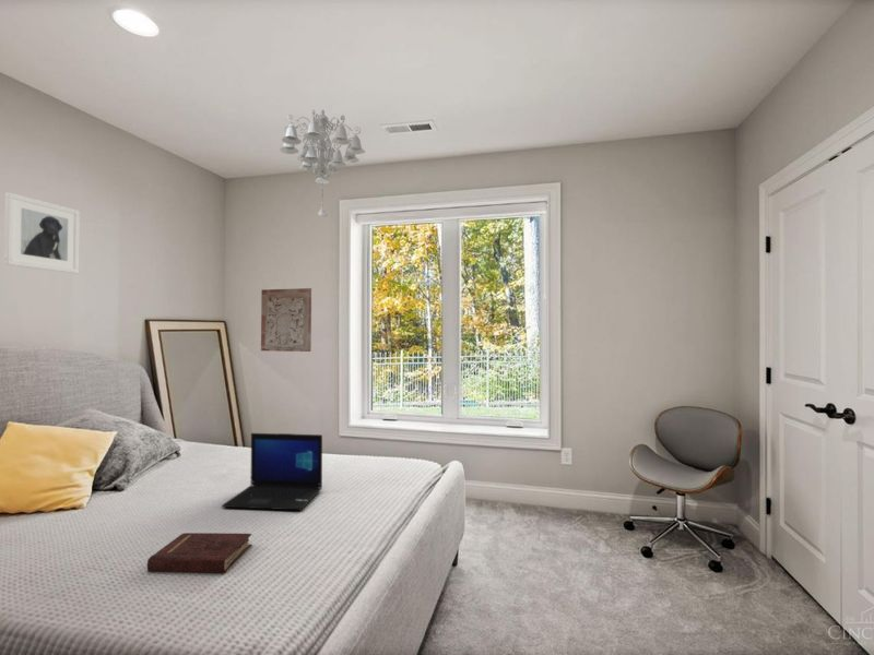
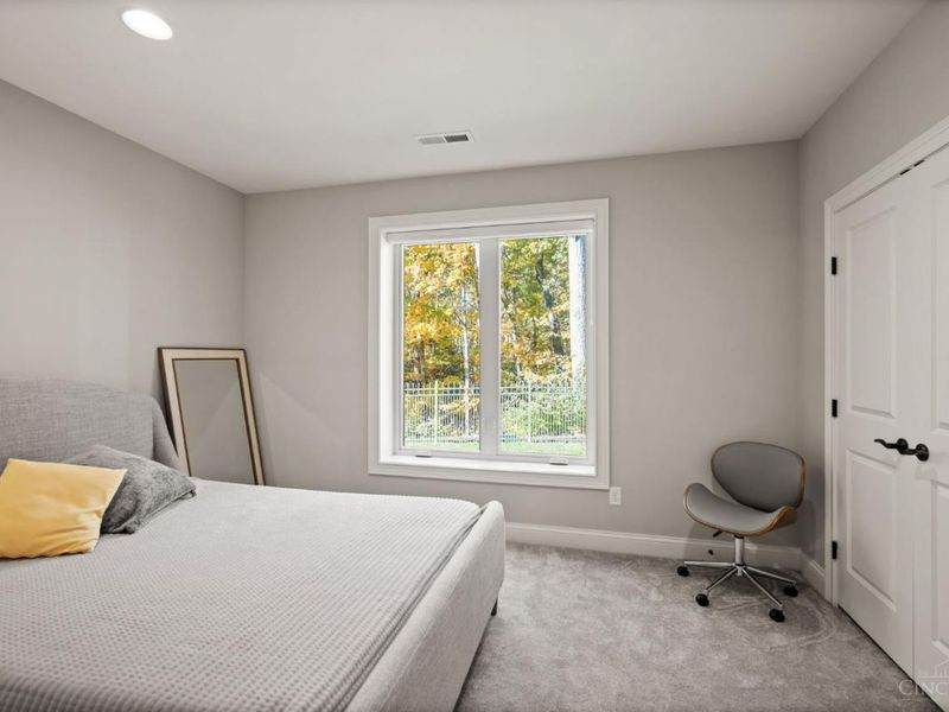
- laptop (274, 468)
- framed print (44, 235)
- stone relief (284, 320)
- hardback book (202, 551)
- chandelier (322, 163)
